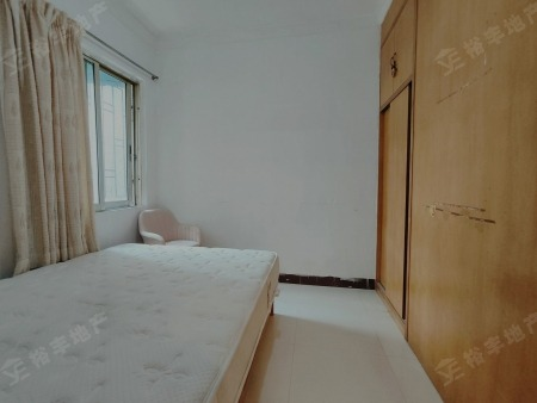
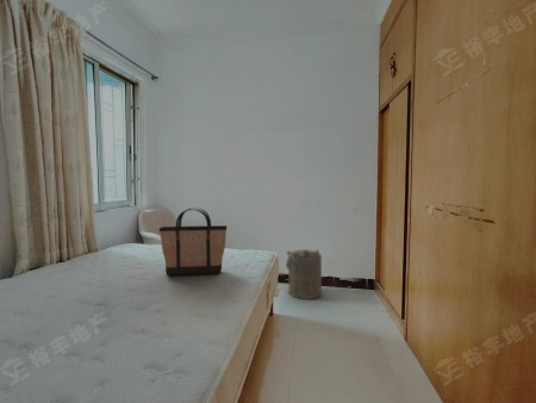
+ shopping bag (194, 241)
+ laundry hamper (303, 271)
